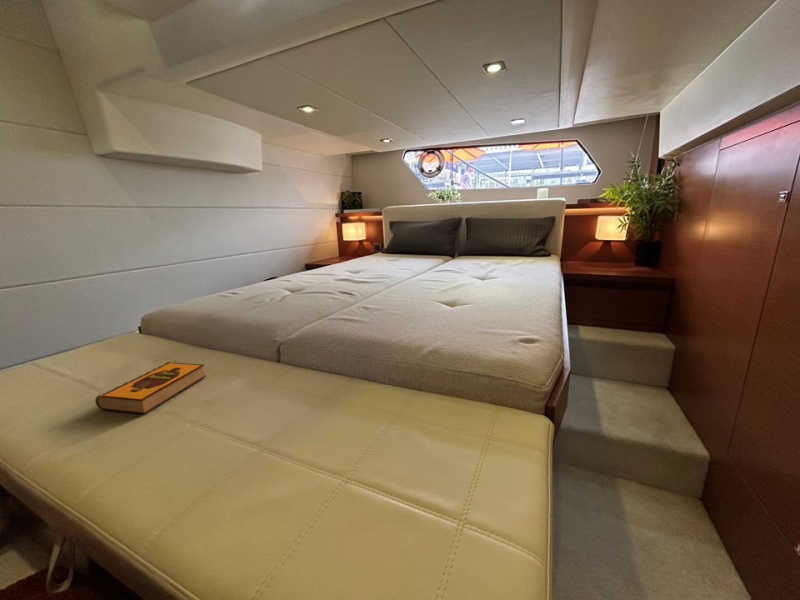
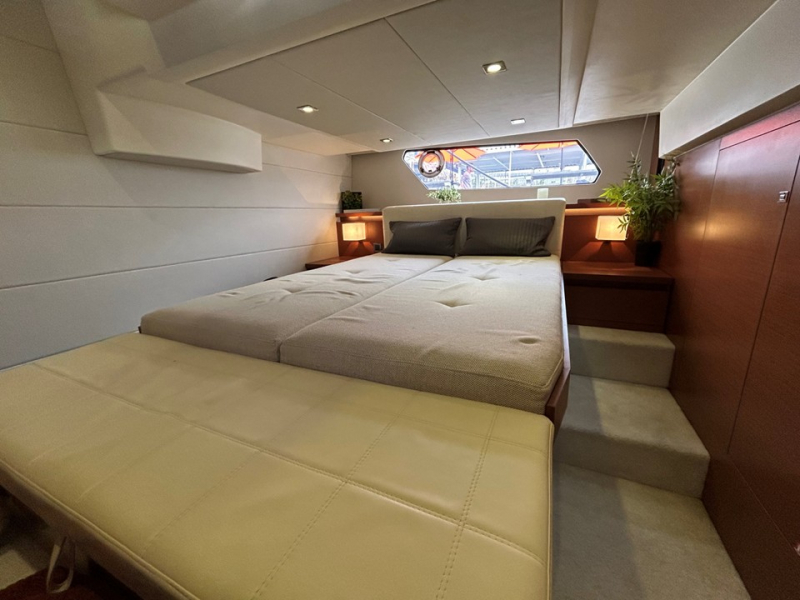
- hardback book (155, 385)
